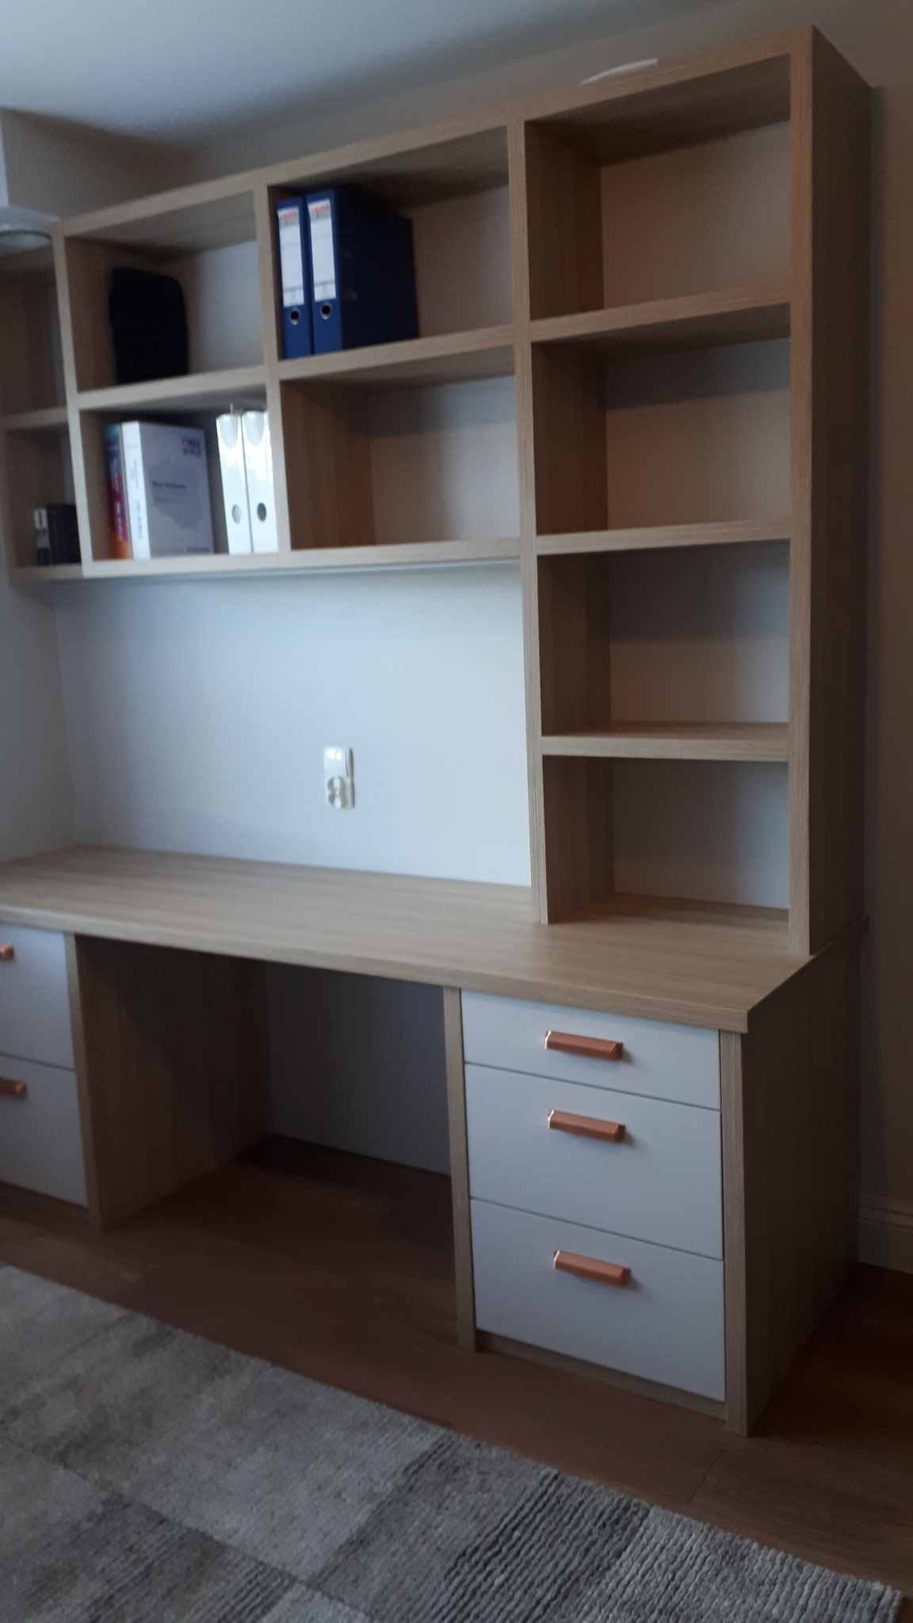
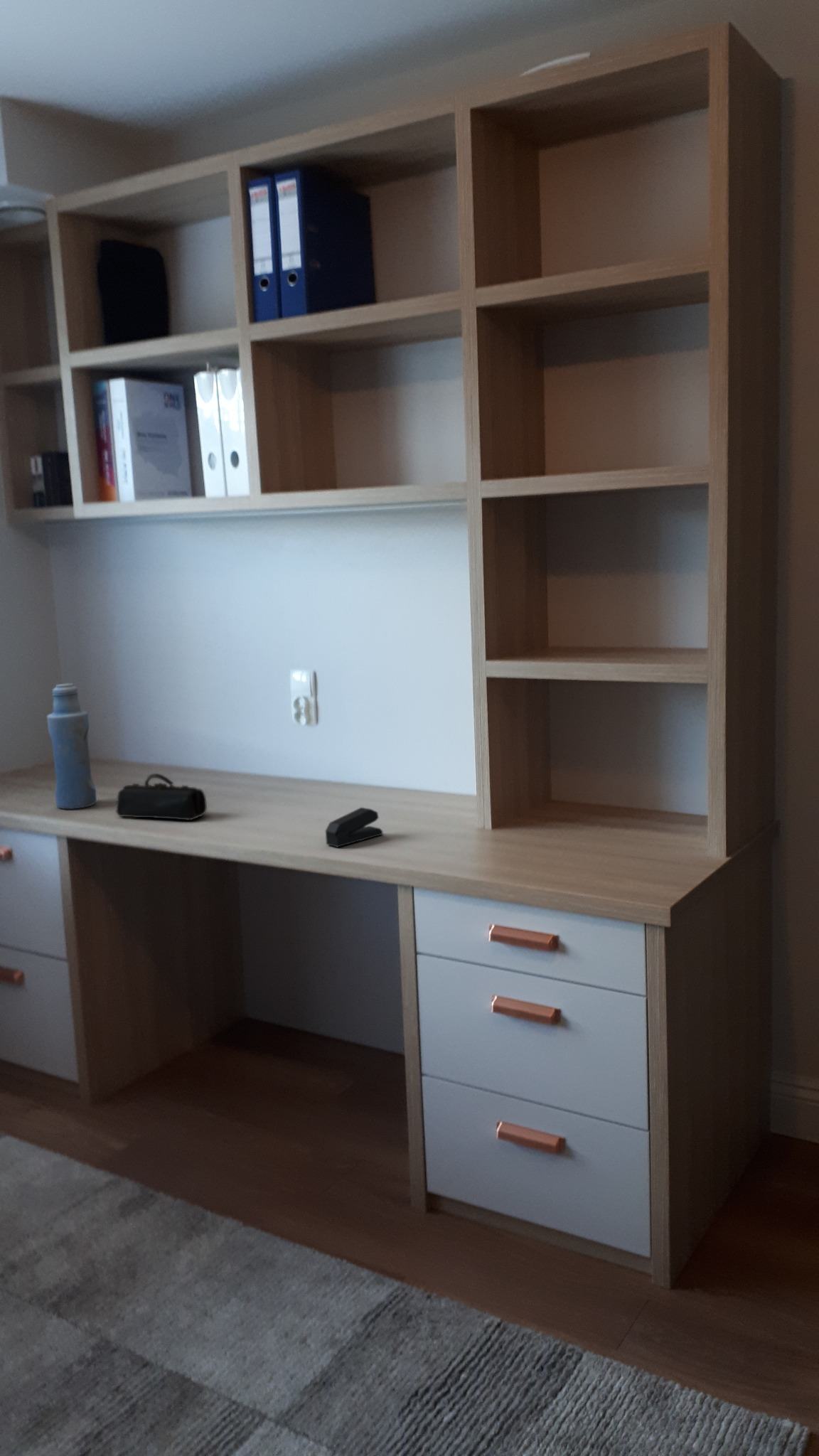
+ bottle (70, 745)
+ stapler (353, 825)
+ pencil case (160, 794)
